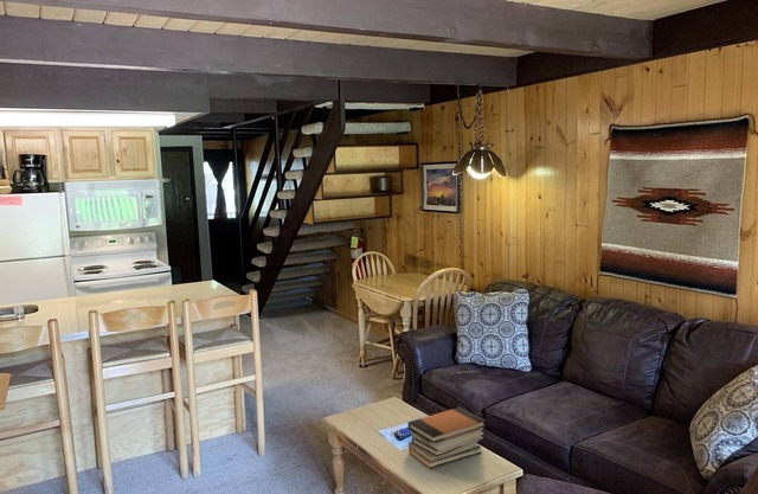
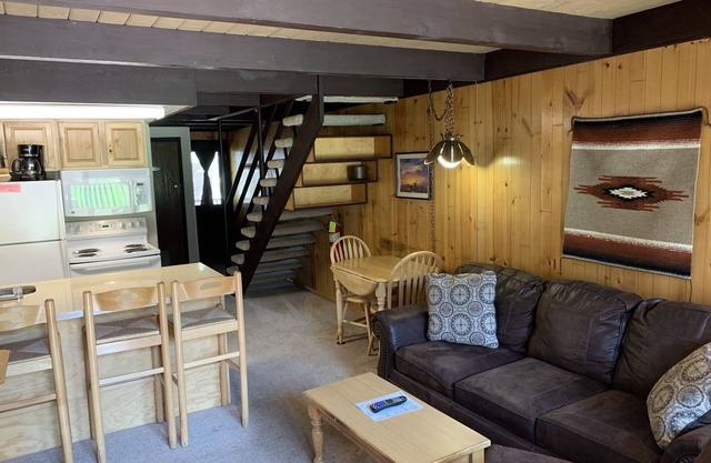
- book stack (447, 436)
